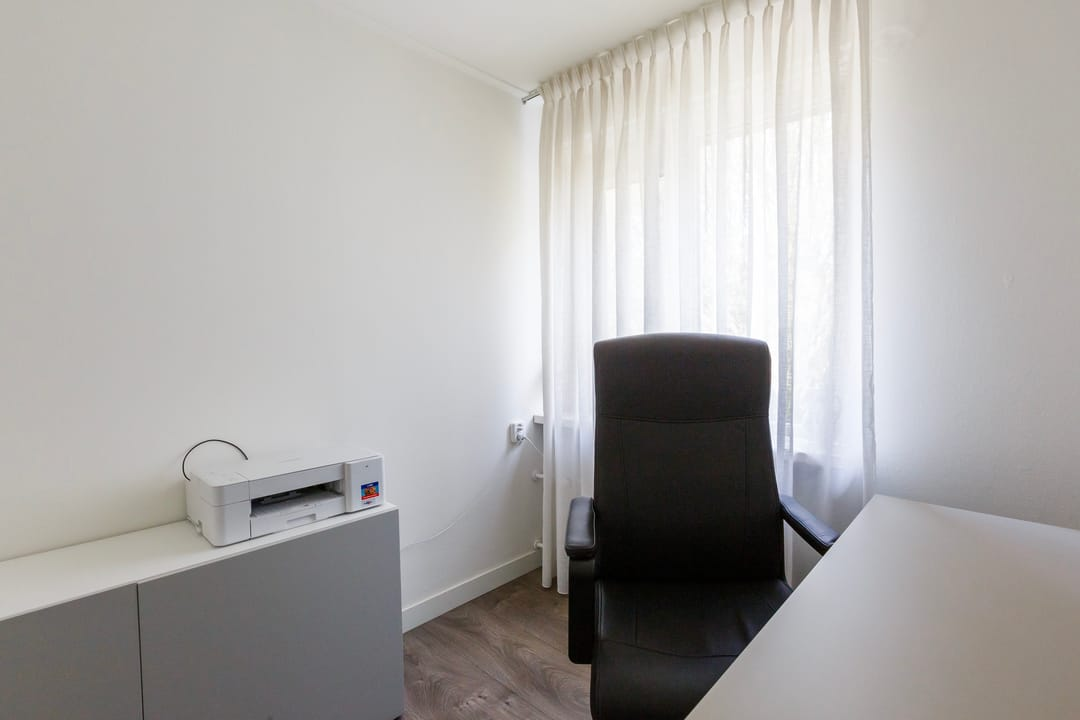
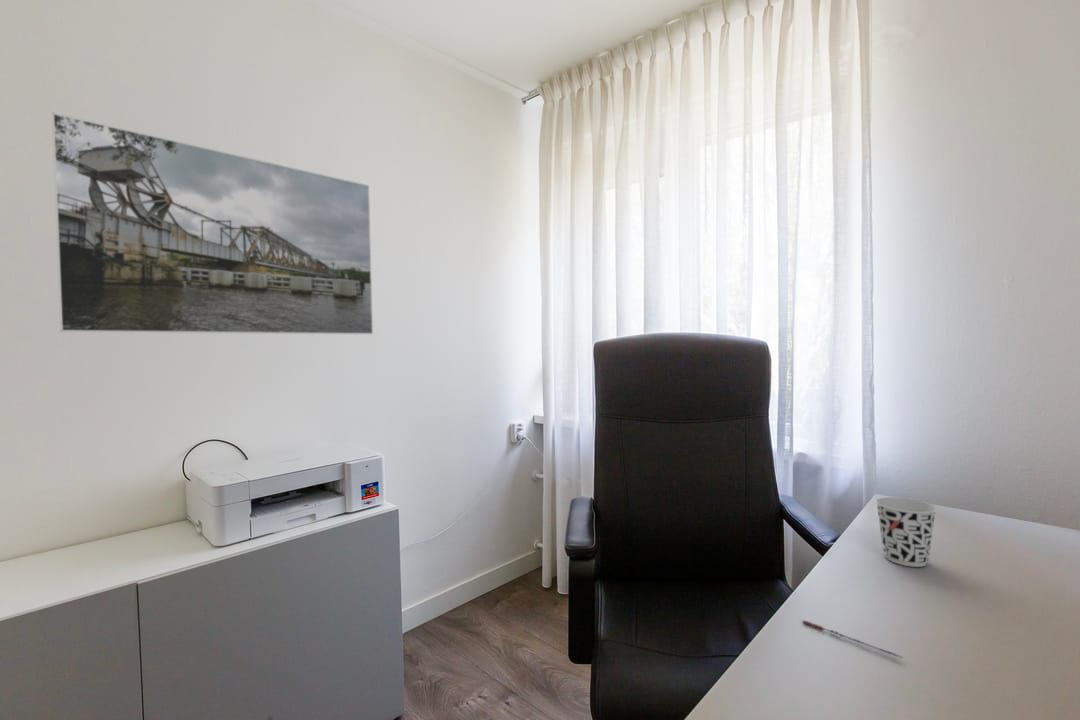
+ pen (849, 638)
+ cup (905, 531)
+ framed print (242, 245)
